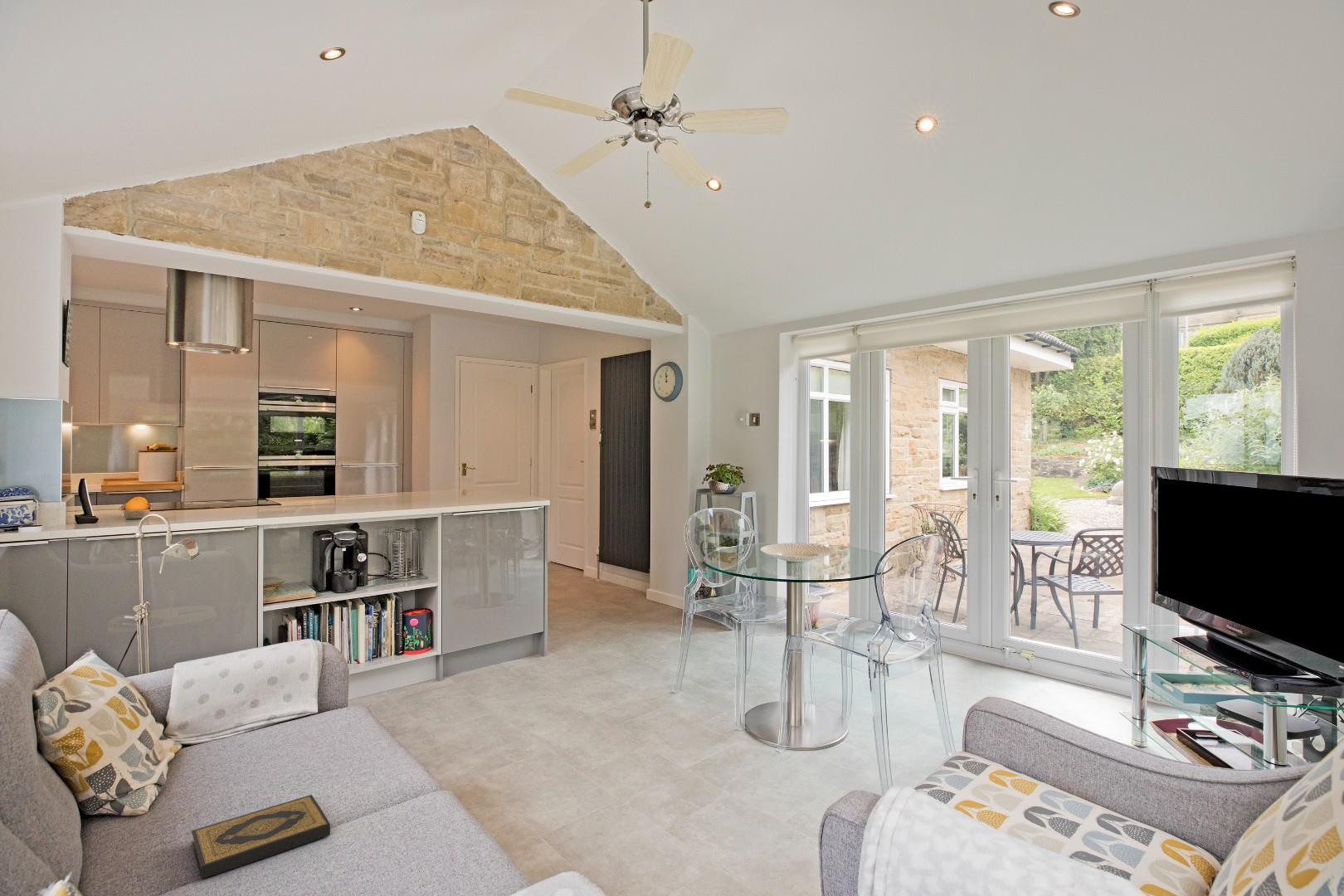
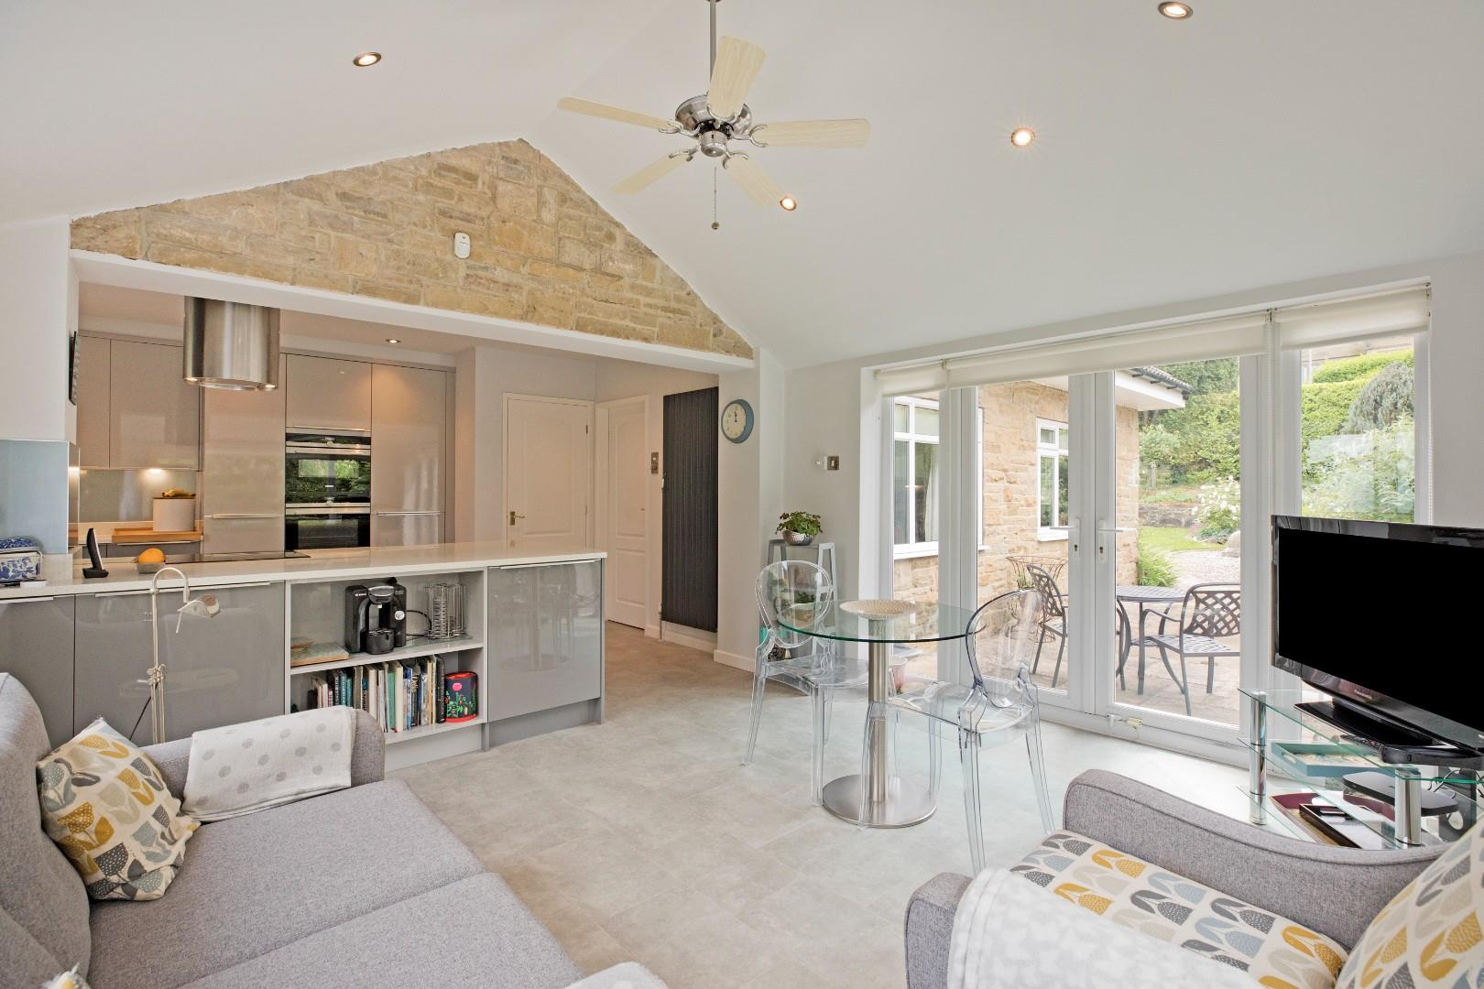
- hardback book (261, 833)
